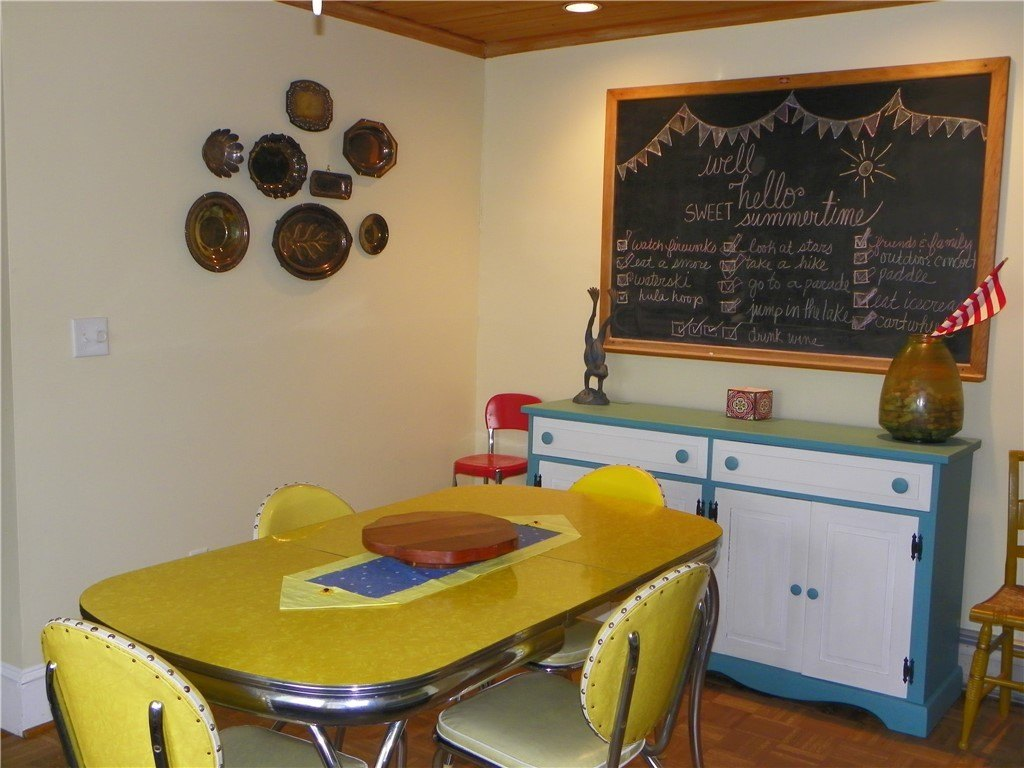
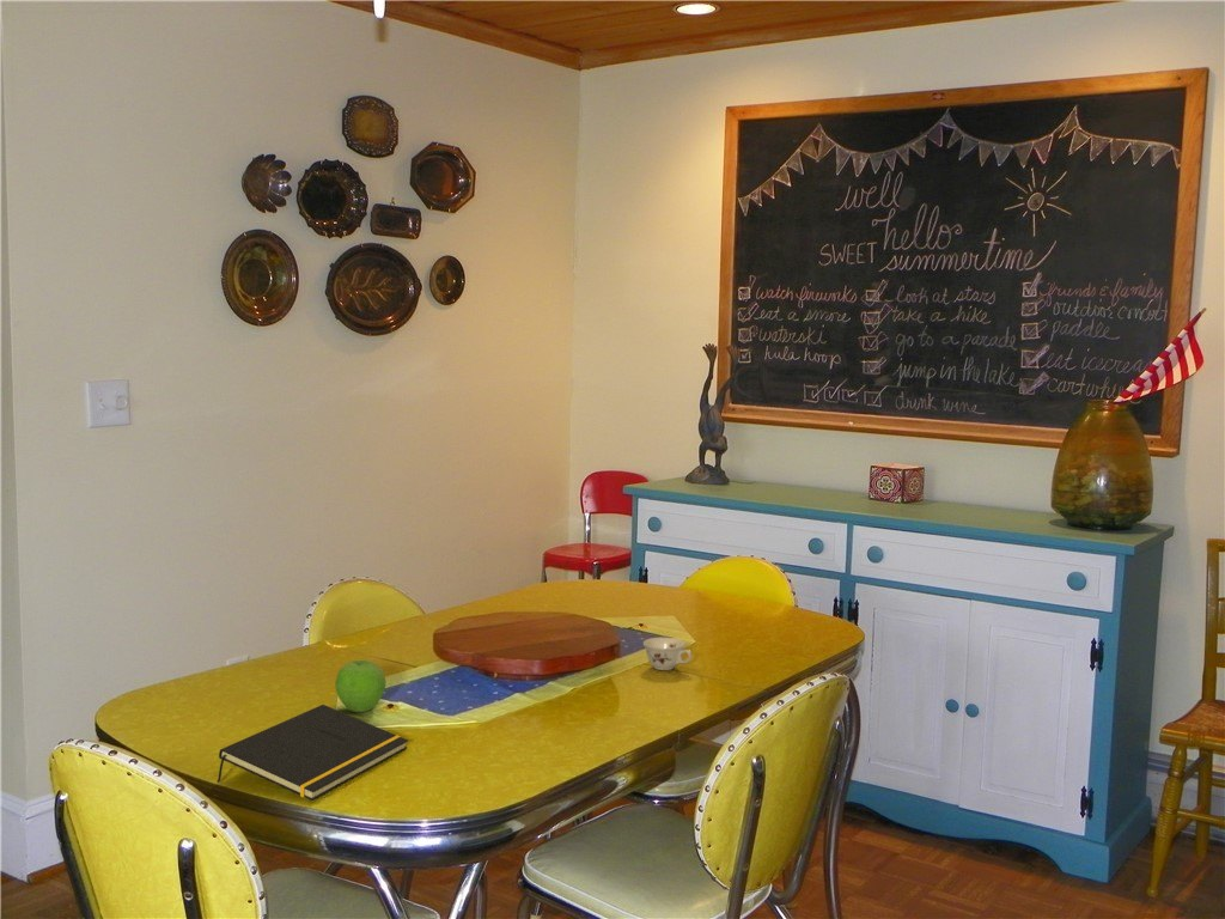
+ fruit (360, 686)
+ notepad (317, 748)
+ teacup (668, 656)
